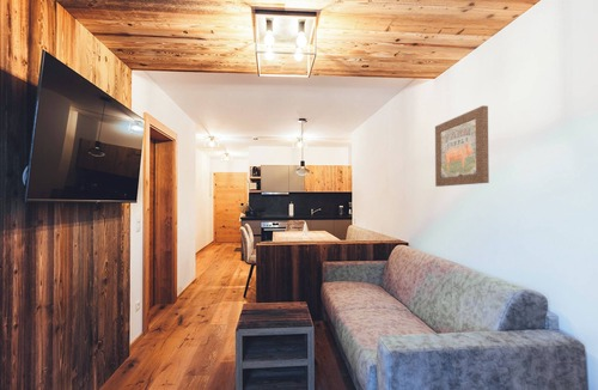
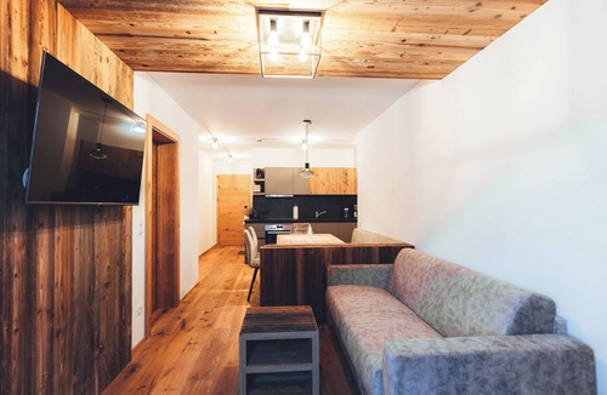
- wall art (458, 151)
